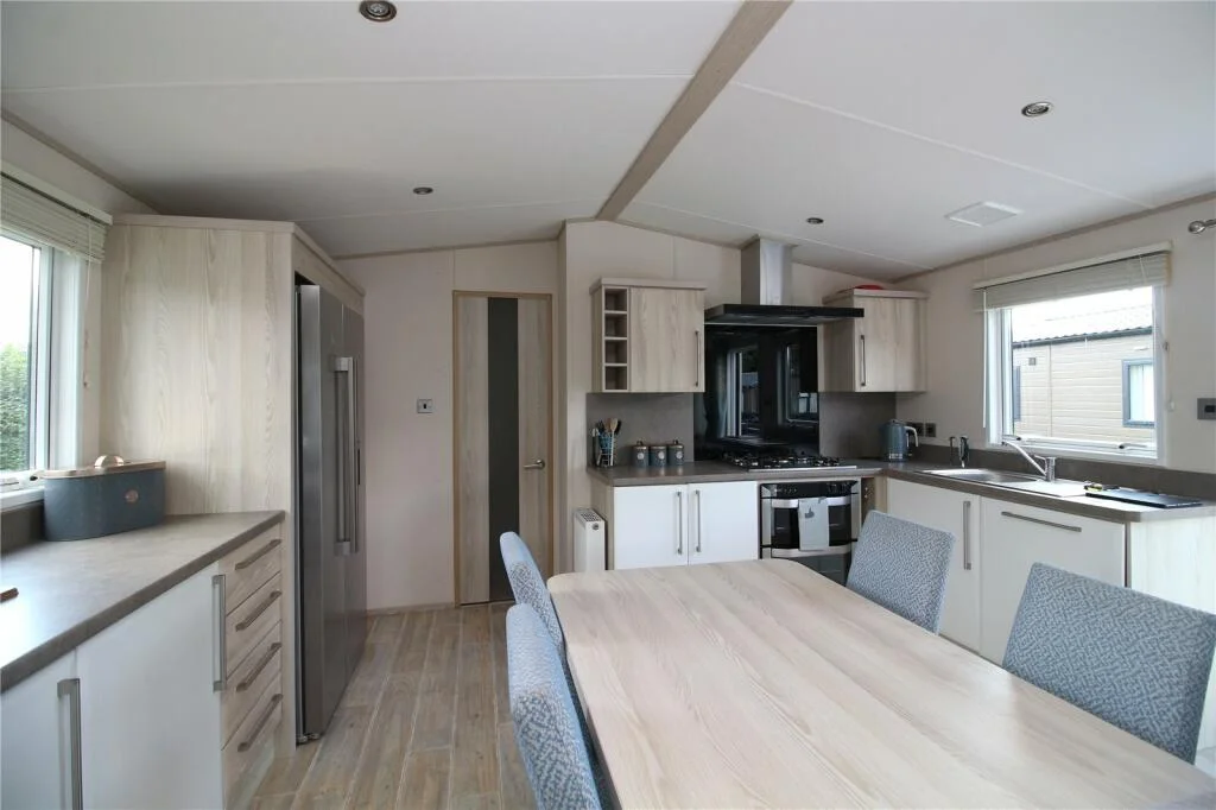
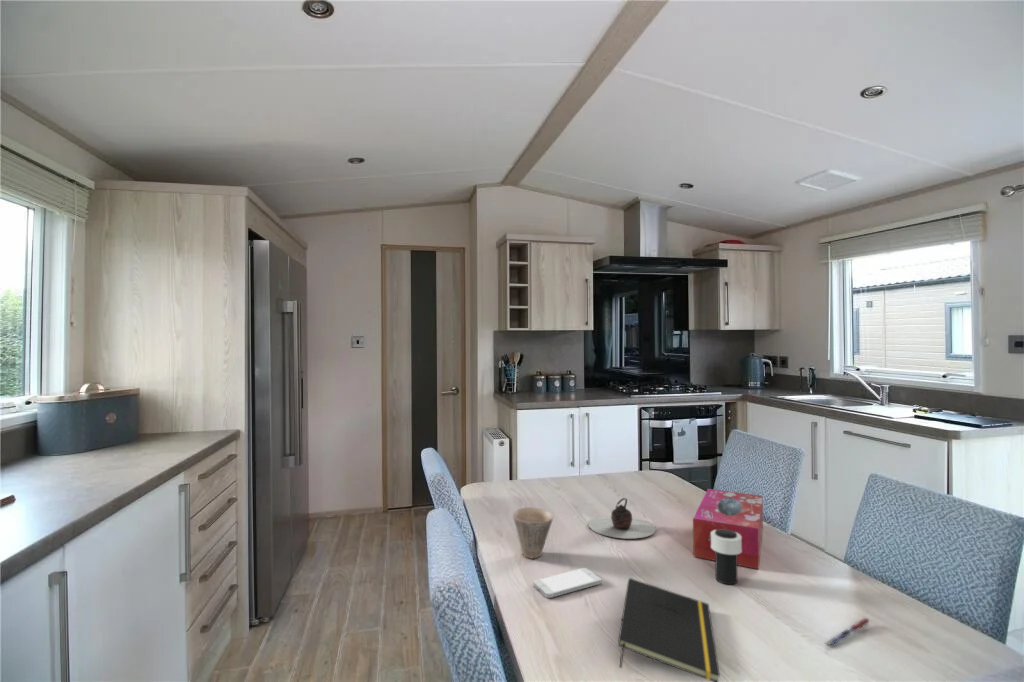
+ smartphone (567, 581)
+ teapot (621, 512)
+ cup (533, 534)
+ notepad (667, 623)
+ pen (848, 630)
+ cup (726, 556)
+ tissue box (730, 524)
